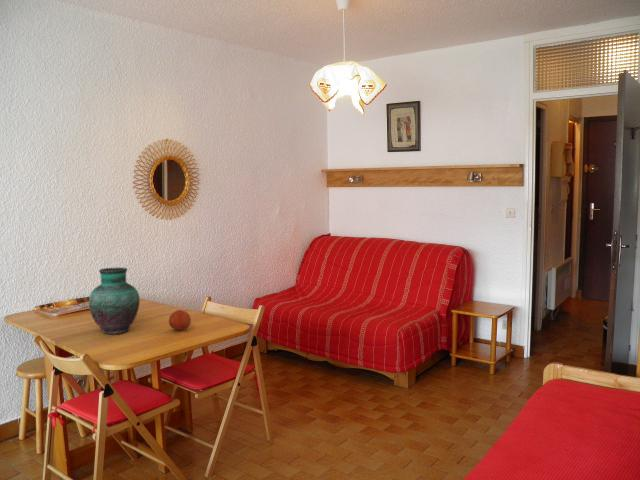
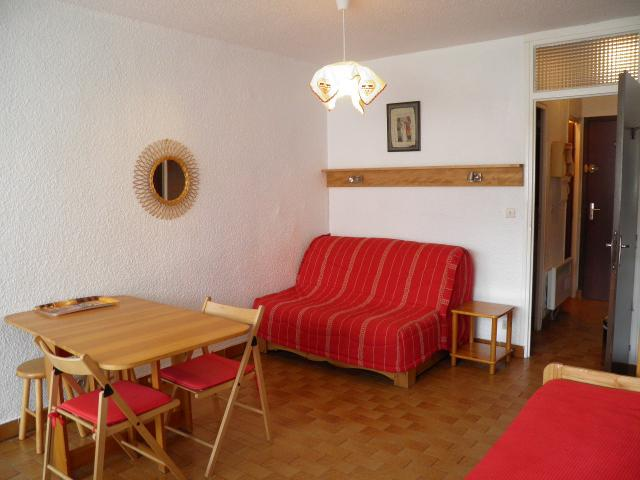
- fruit (179, 319)
- vase (114, 300)
